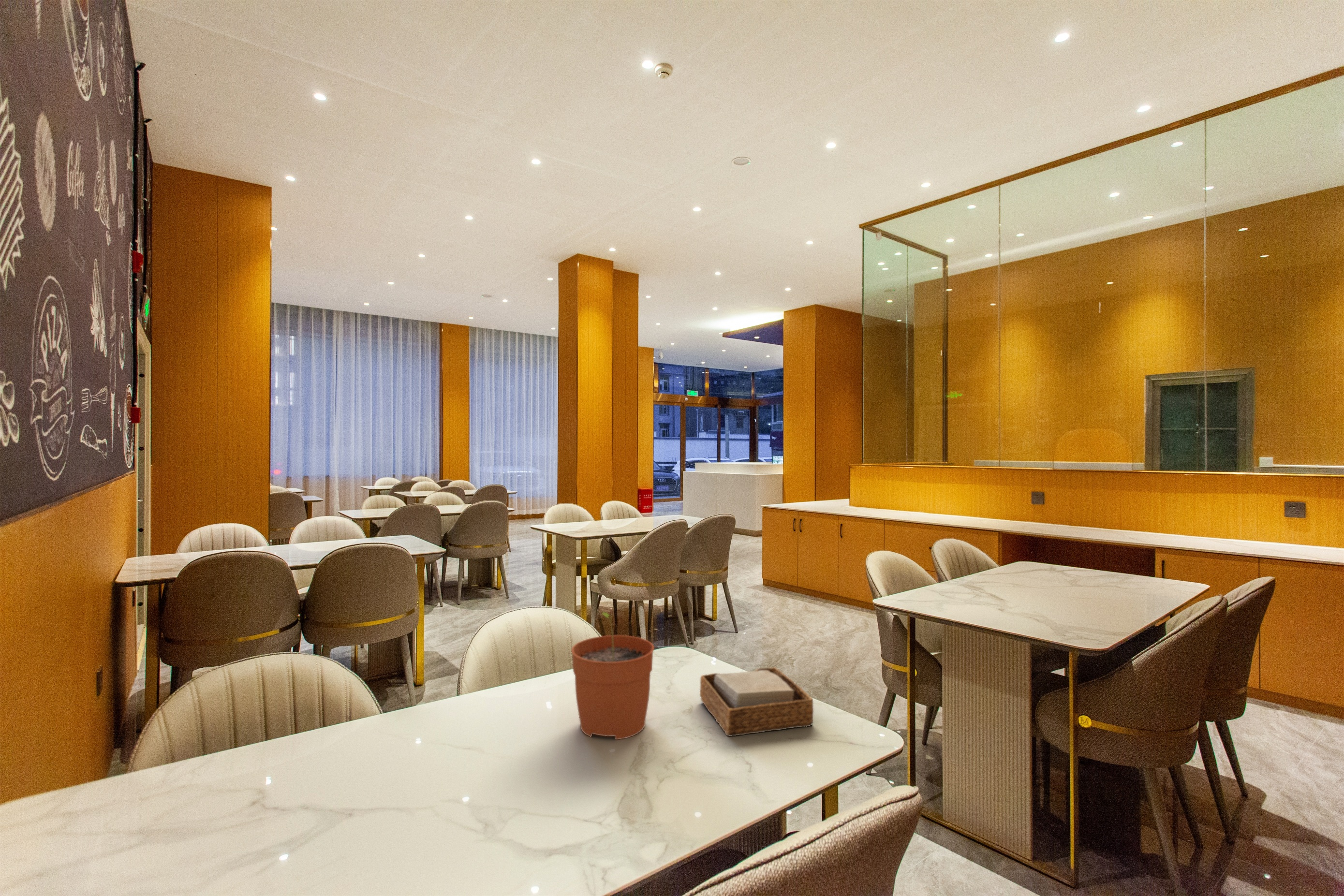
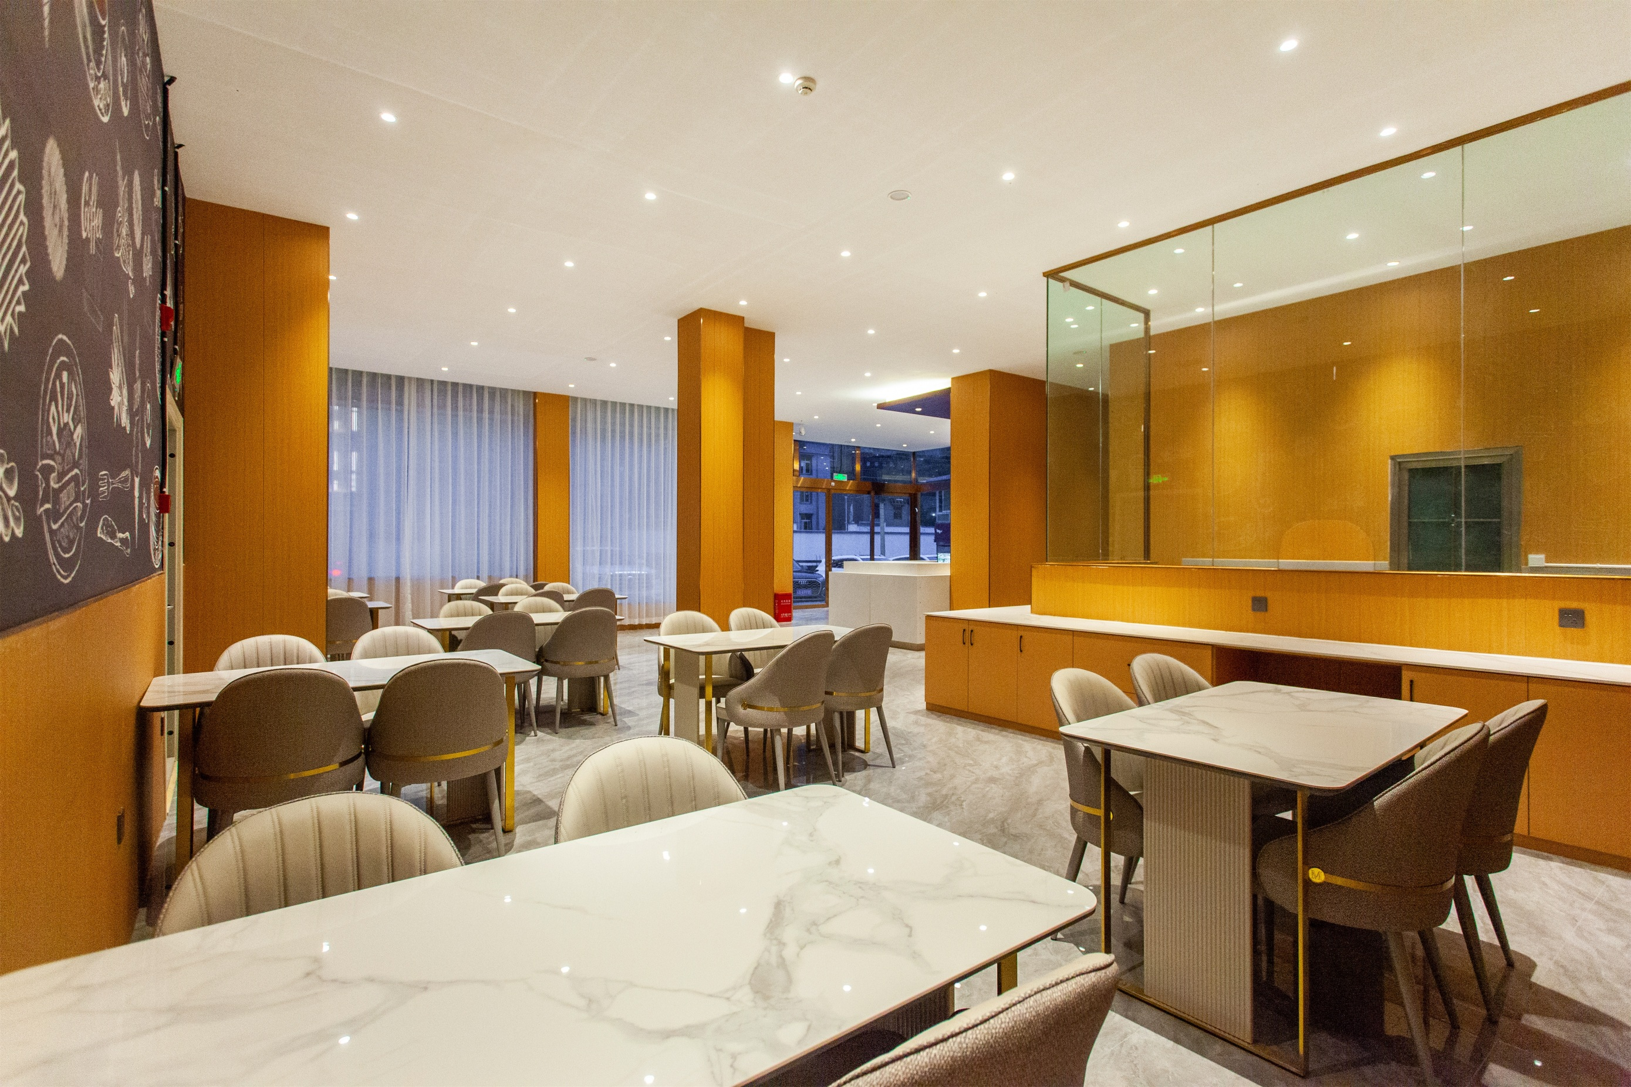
- plant pot (613, 667)
- napkin holder (754, 695)
